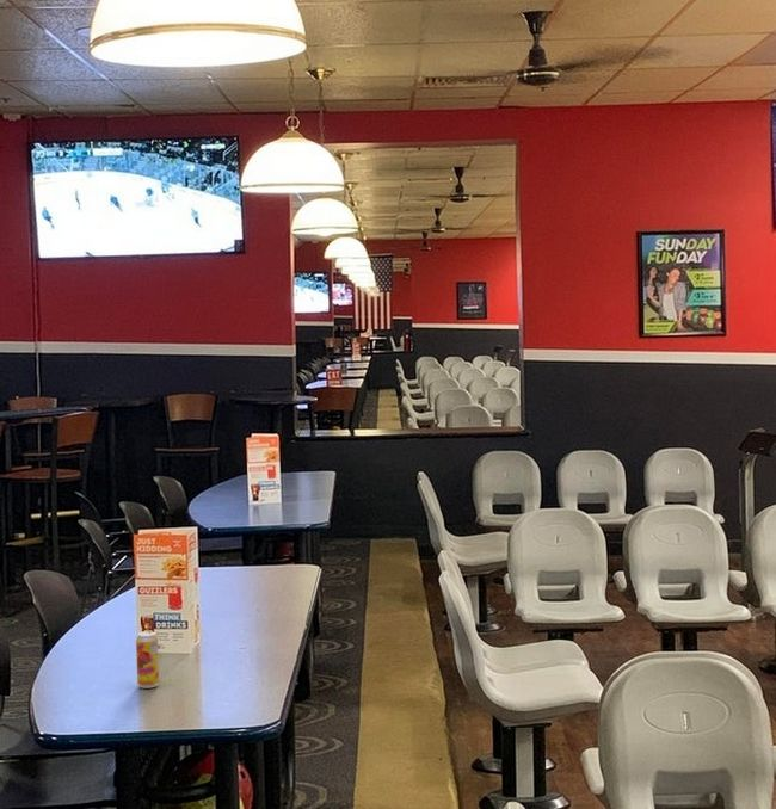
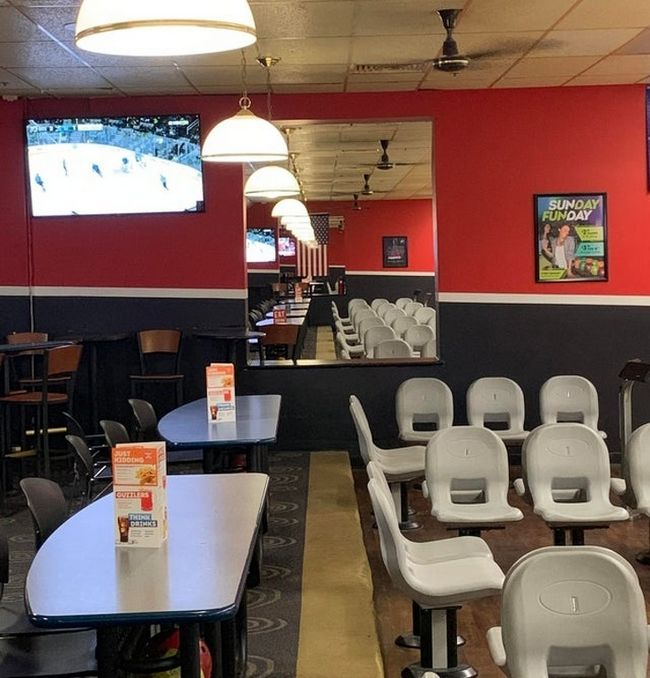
- beverage can (147, 657)
